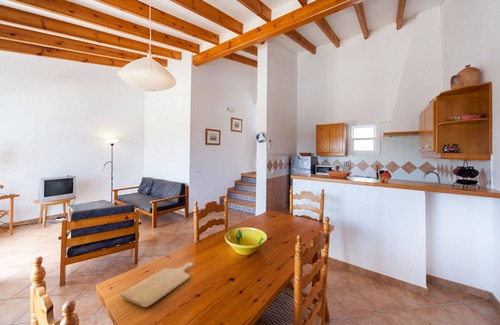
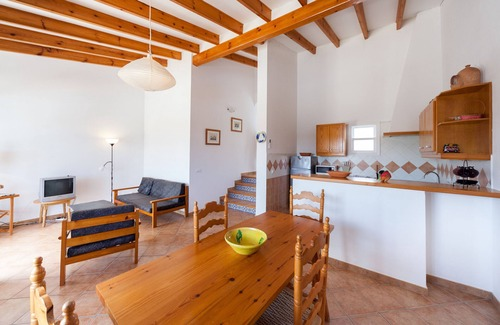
- chopping board (166, 279)
